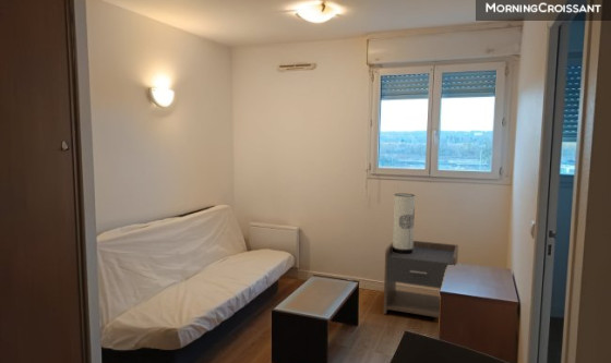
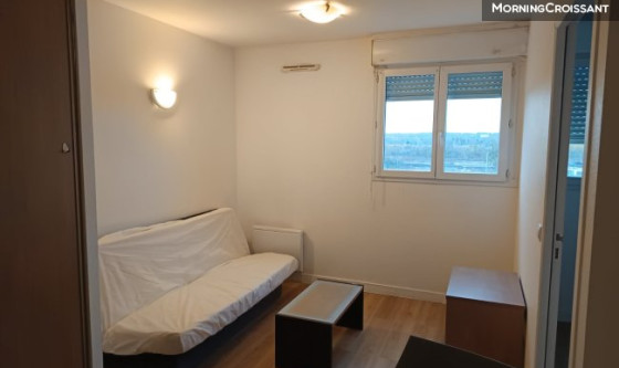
- nightstand (421, 278)
- table lamp (403, 222)
